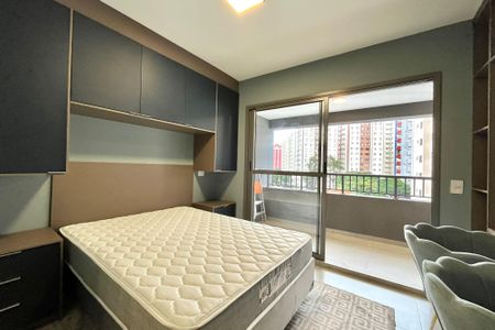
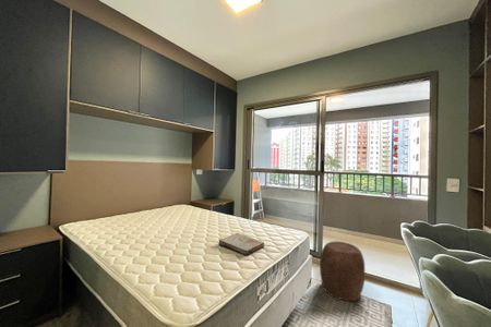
+ stool (340, 268)
+ book (241, 242)
